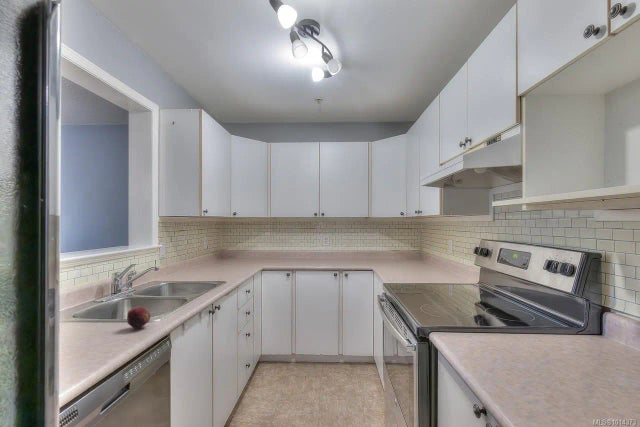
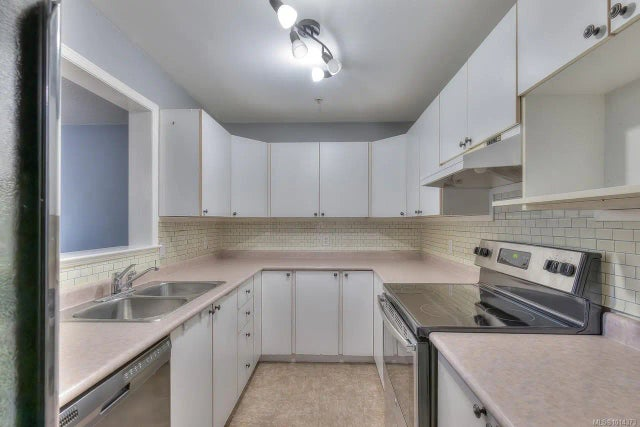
- fruit (138, 317)
